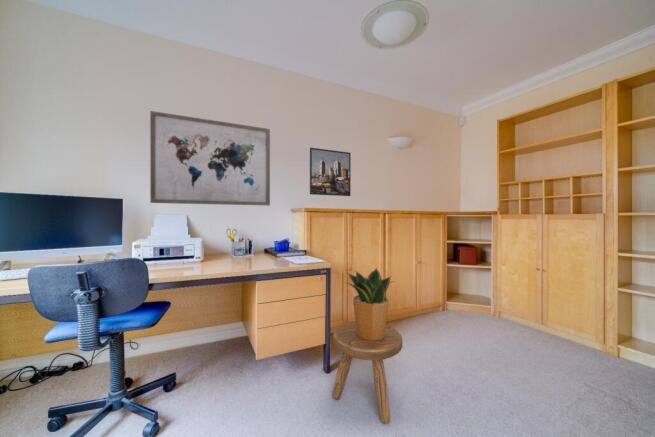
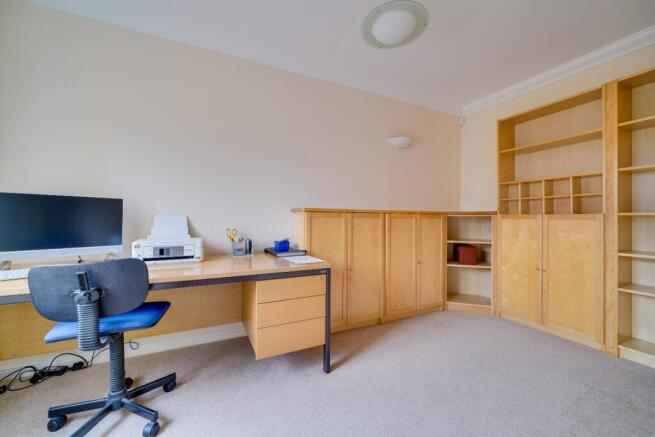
- stool (372, 364)
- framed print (330, 172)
- wall art (215, 162)
- potted plant (367, 302)
